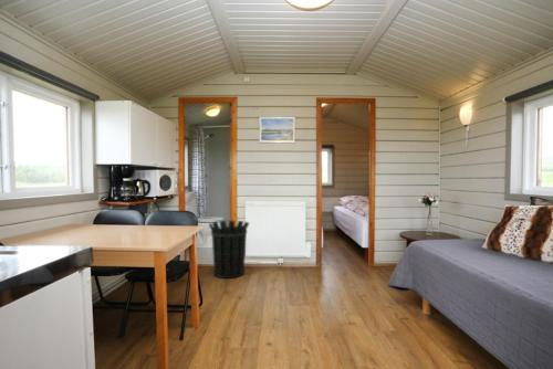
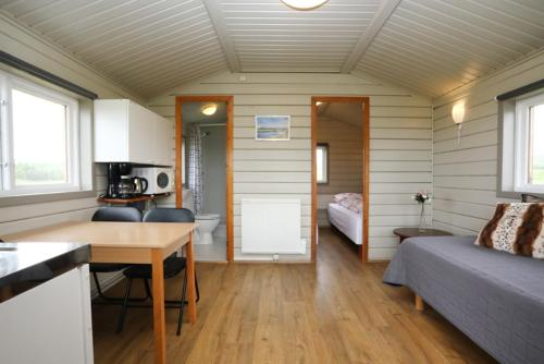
- waste bin (229, 247)
